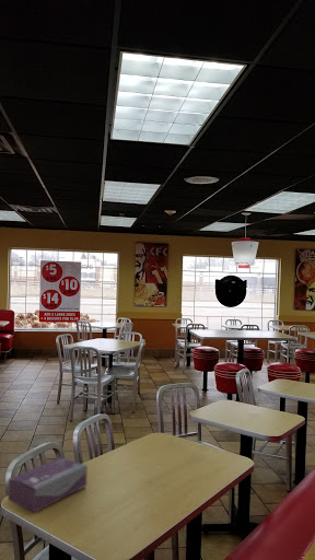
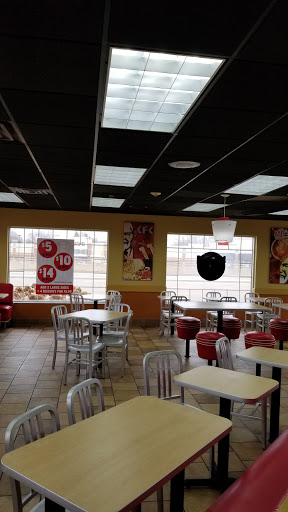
- tissue box (48, 481)
